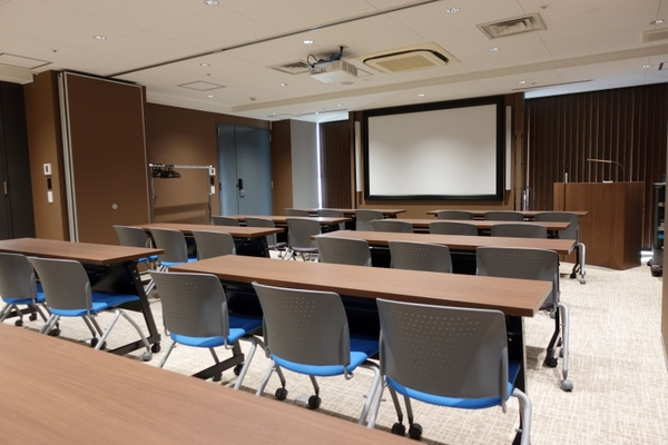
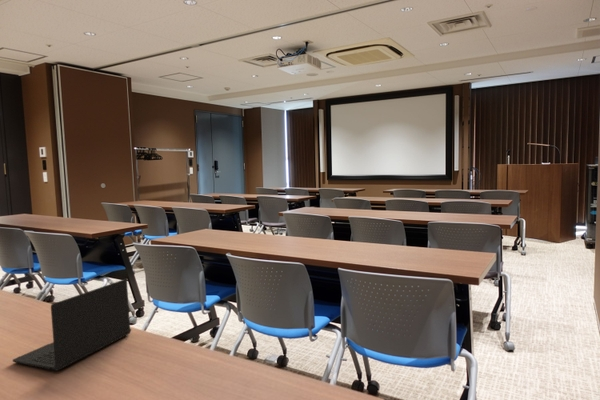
+ laptop (74, 317)
